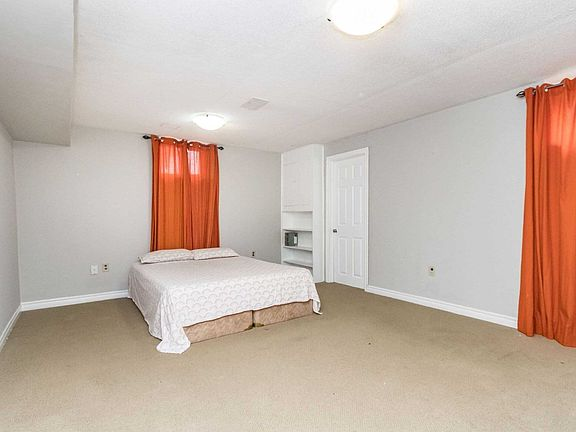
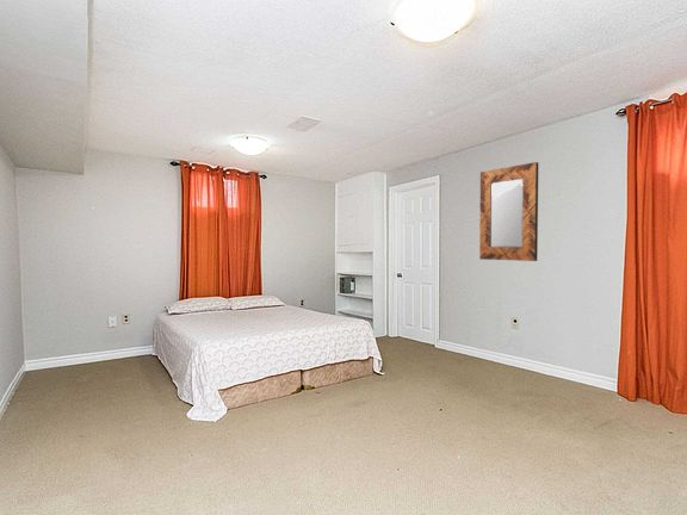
+ home mirror (507, 213)
